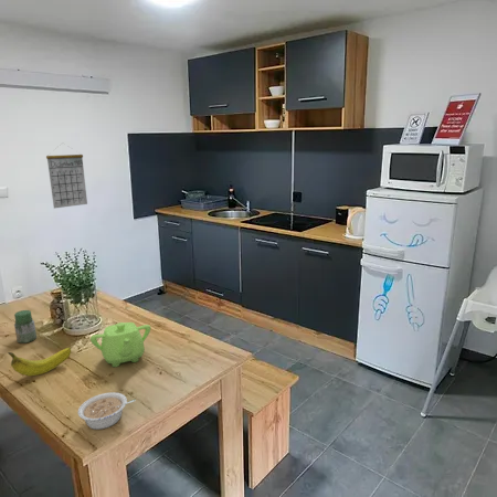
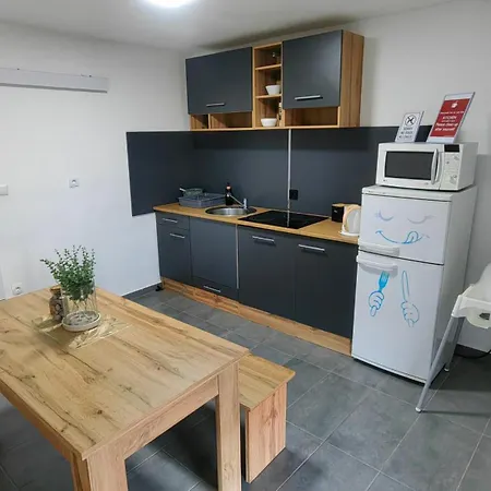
- calendar (67, 175)
- fruit (43, 359)
- jar (24, 326)
- teapot (123, 343)
- legume (105, 410)
